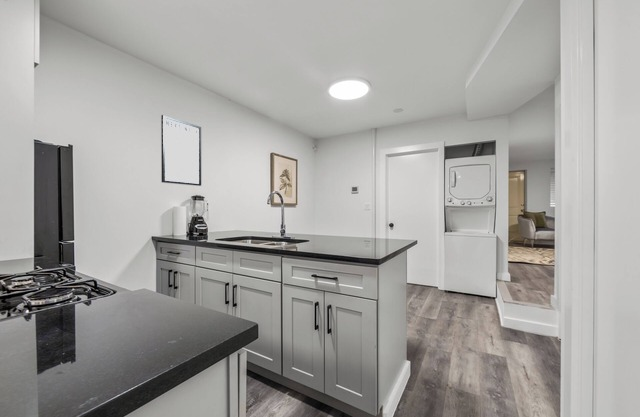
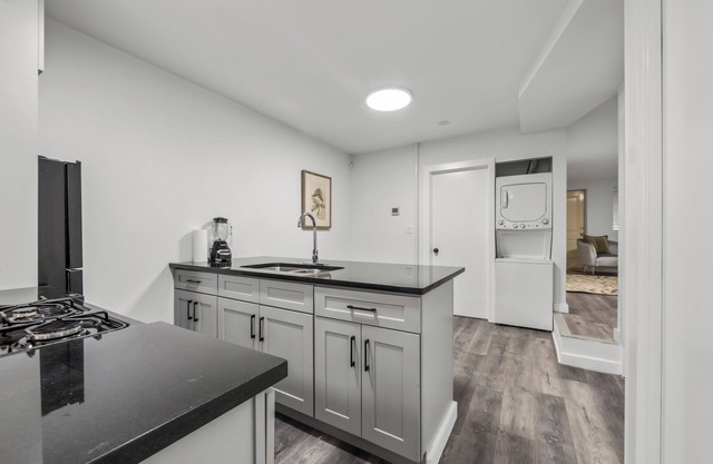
- writing board (182, 152)
